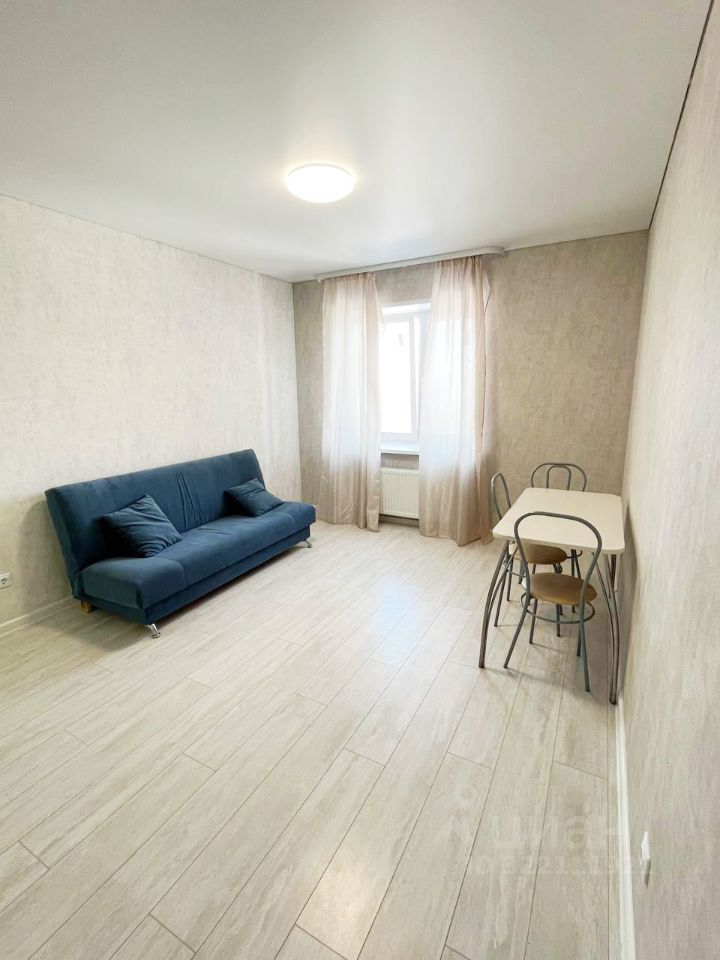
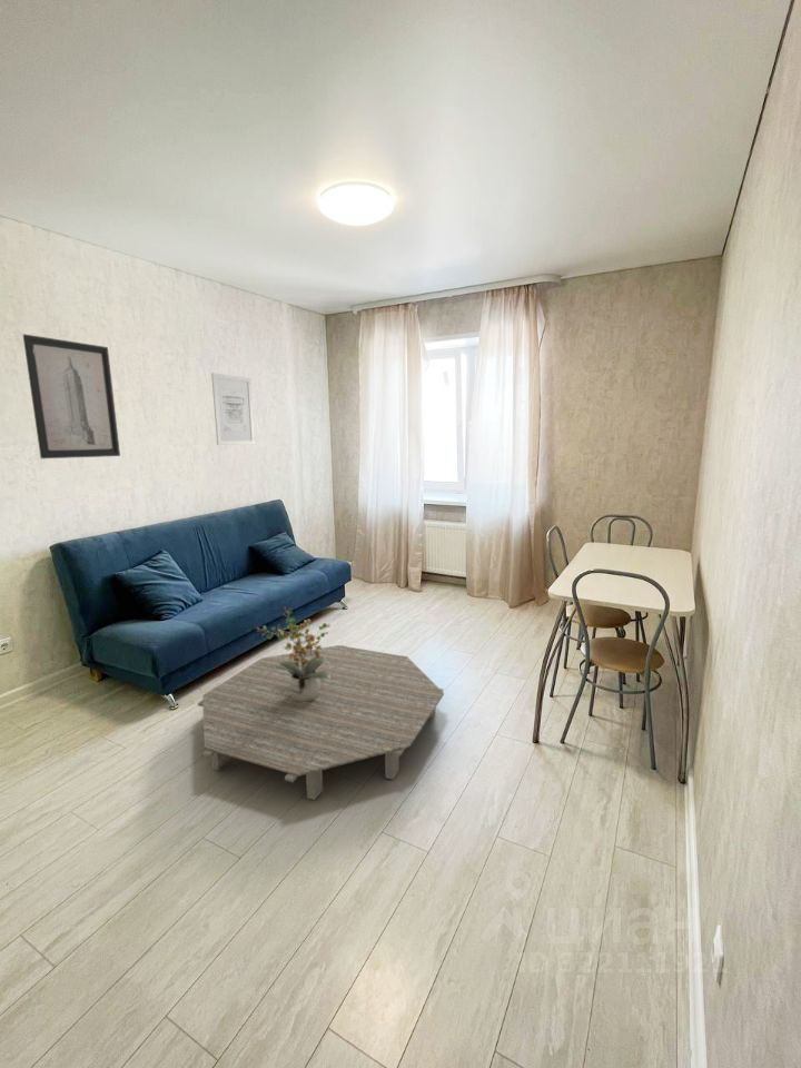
+ wall art (234, 411)
+ potted plant (301, 655)
+ coffee table (323, 708)
+ wall art (76, 399)
